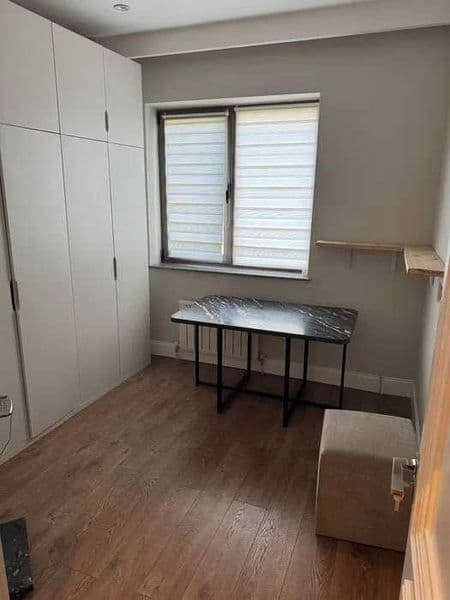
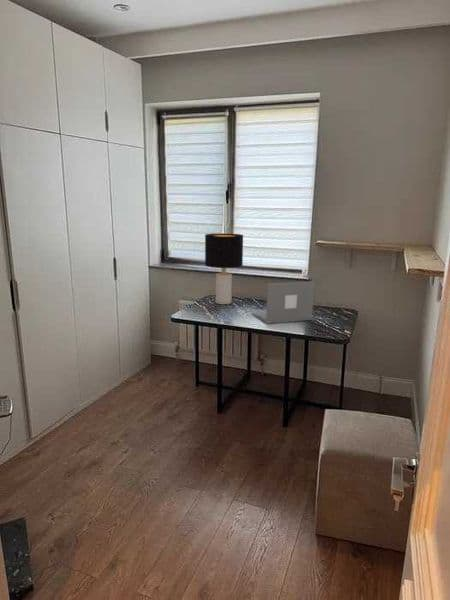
+ desk lamp (223, 269)
+ laptop (282, 298)
